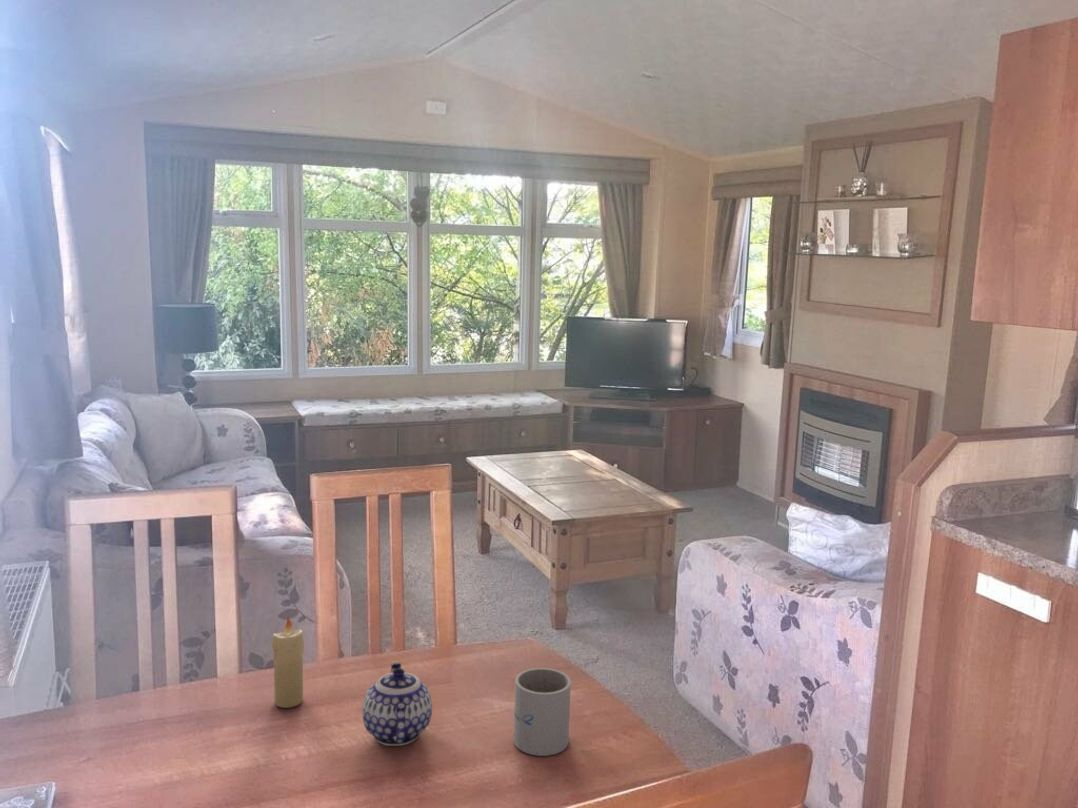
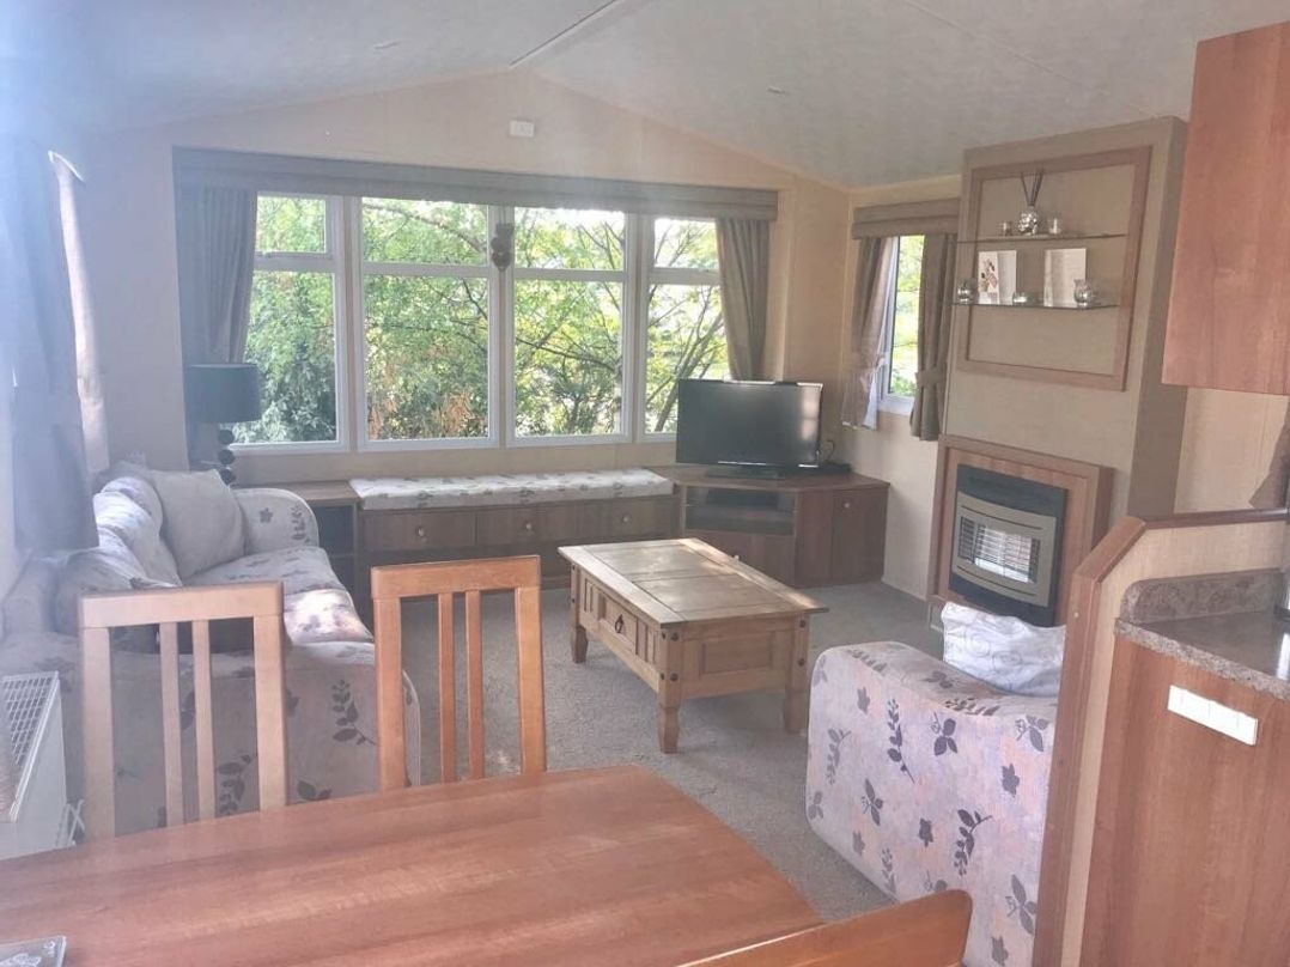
- candle (287, 659)
- teapot (397, 702)
- mug (539, 704)
